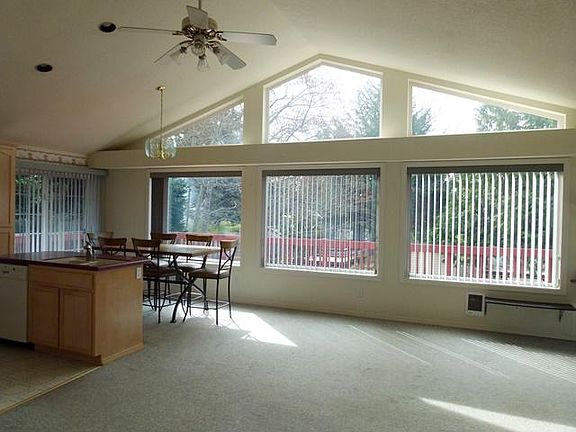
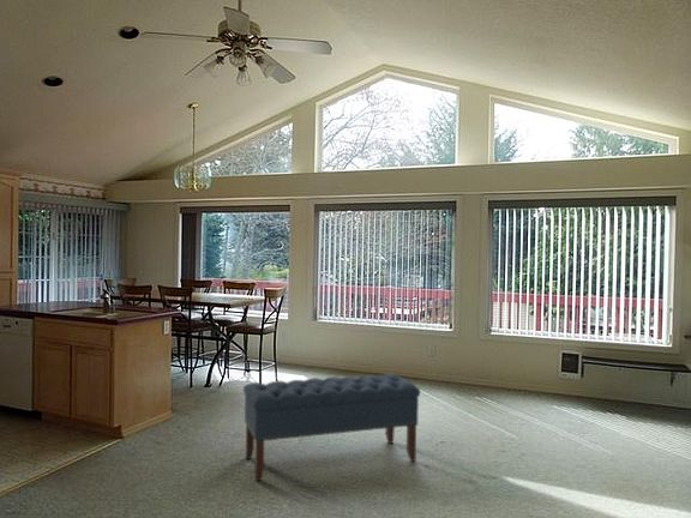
+ bench (330, 420)
